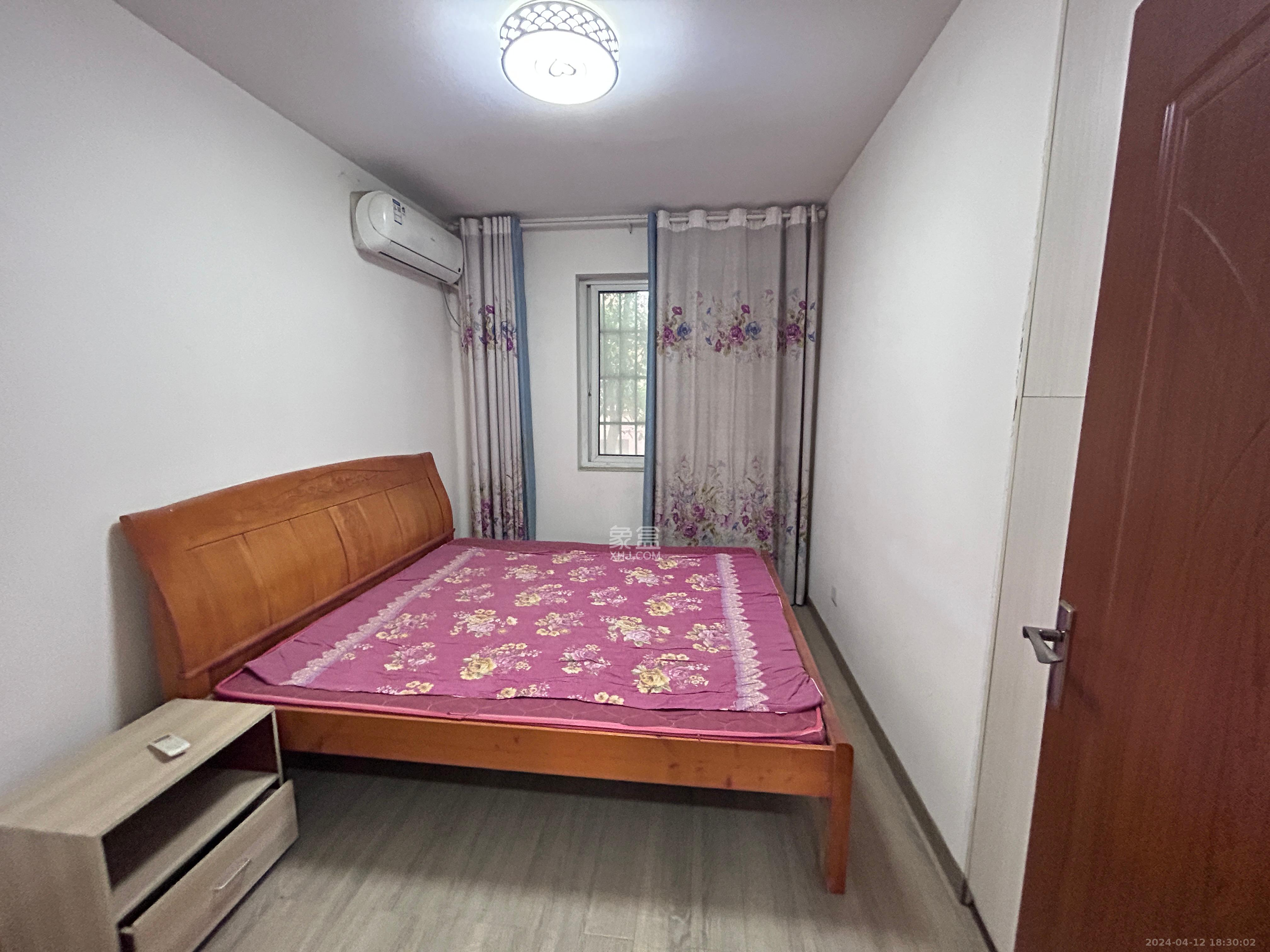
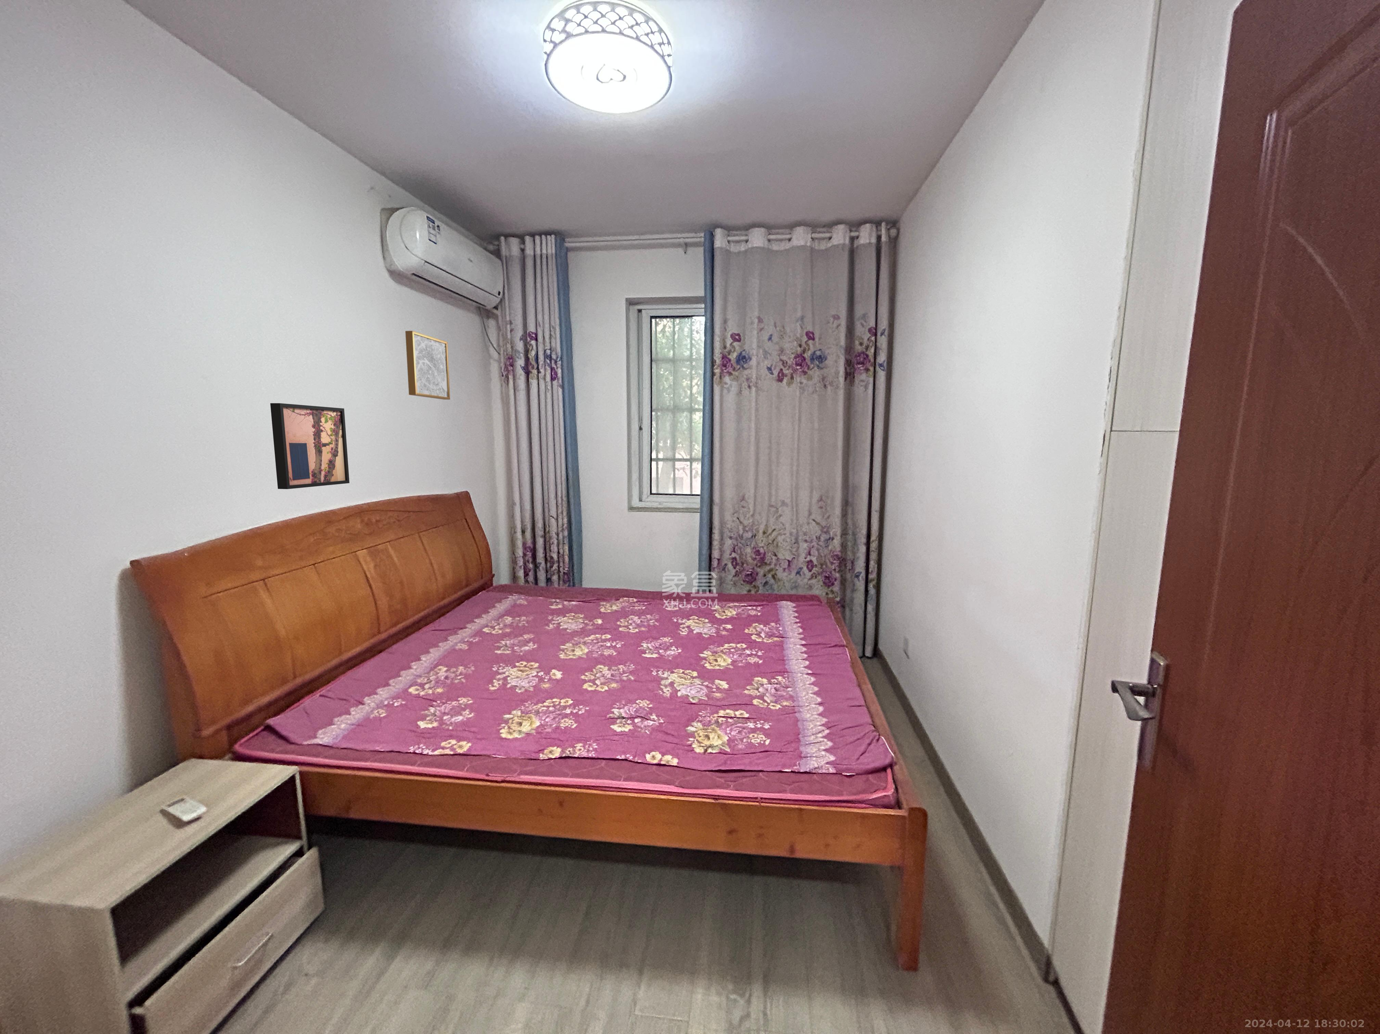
+ wall art (313, 446)
+ wall art (429, 367)
